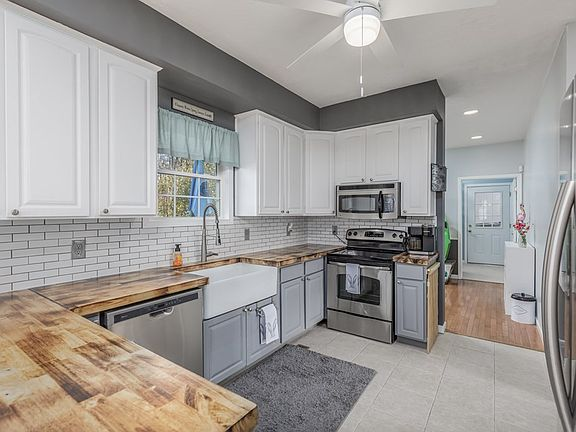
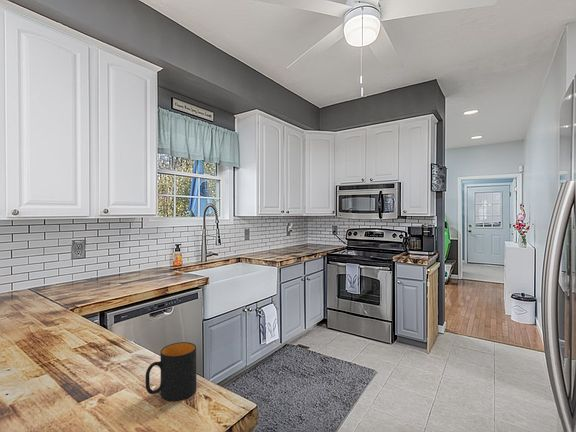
+ mug (171, 372)
